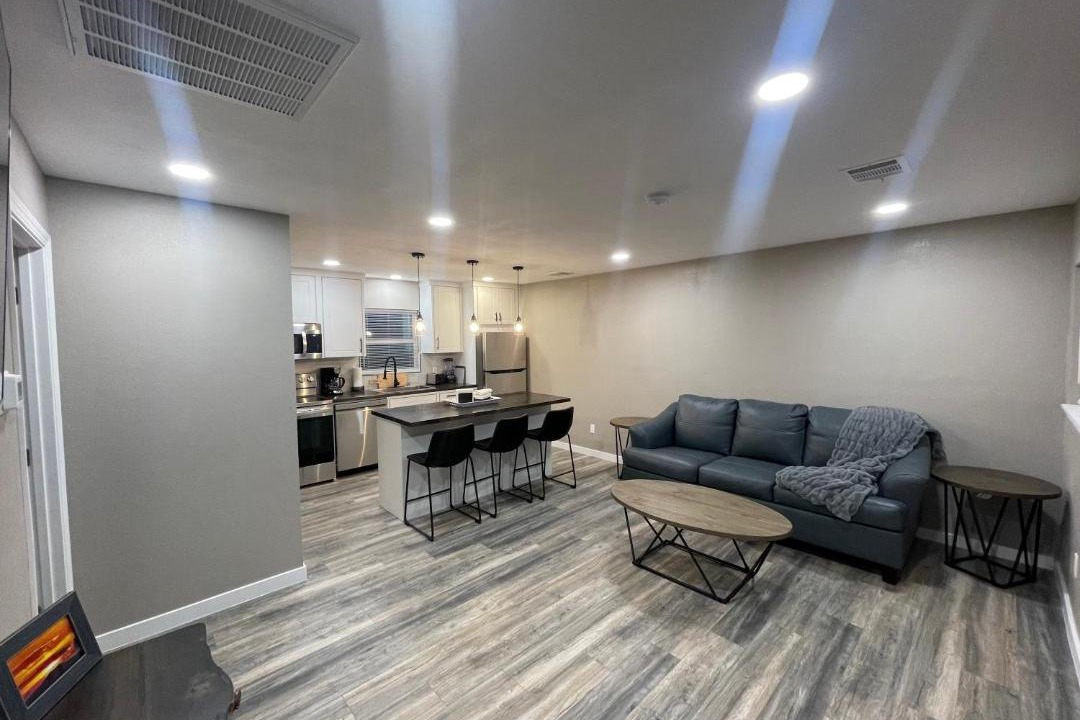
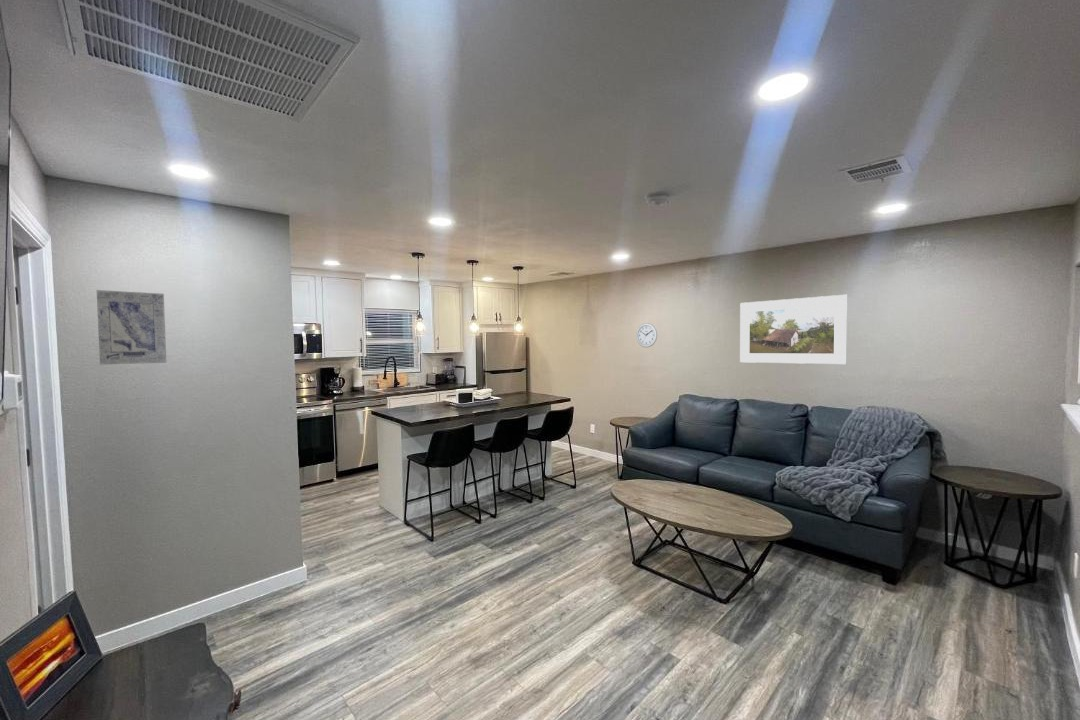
+ wall art (133, 327)
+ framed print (789, 331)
+ wall clock (646, 335)
